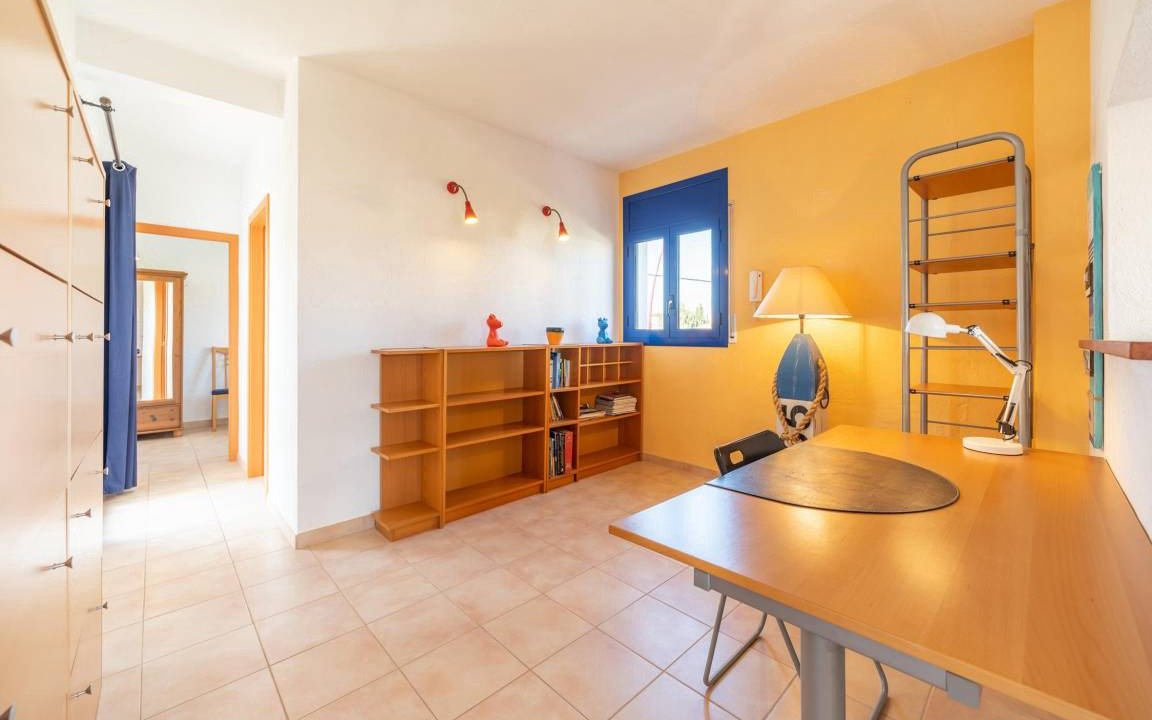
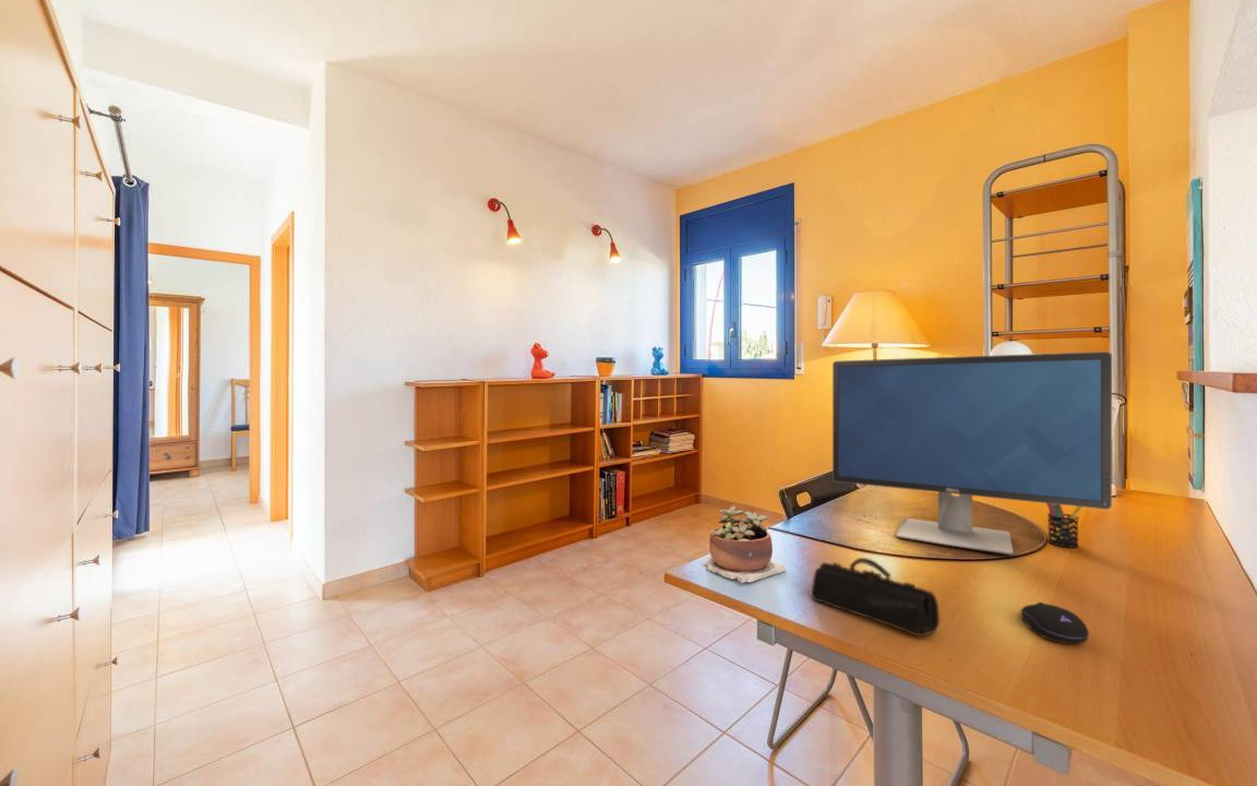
+ pencil case (871, 585)
+ monitor (954, 446)
+ pen holder (1060, 519)
+ succulent plant (740, 538)
+ computer mouse (1052, 618)
